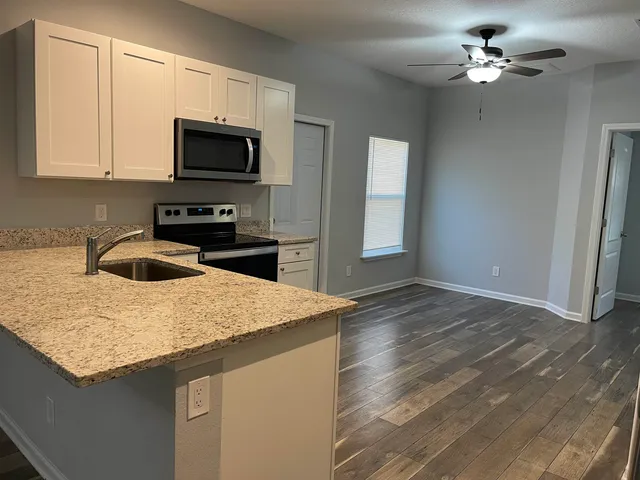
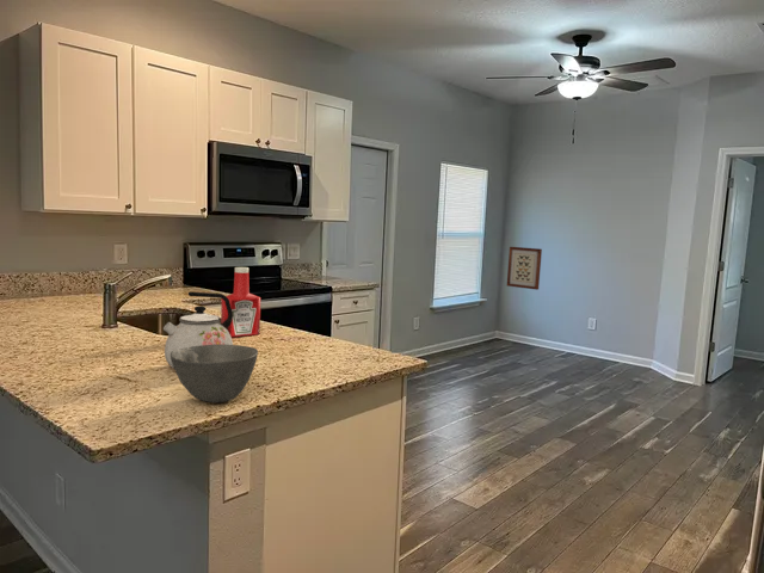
+ kettle (198, 329)
+ bowl (214, 375)
+ wall art (523, 267)
+ soap bottle (241, 301)
